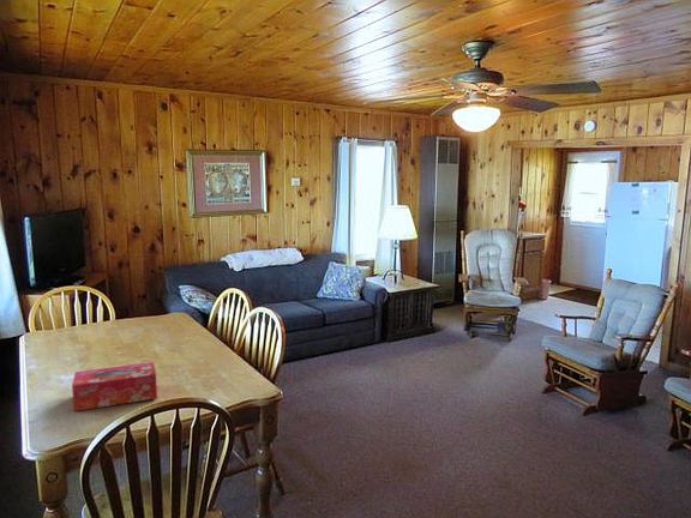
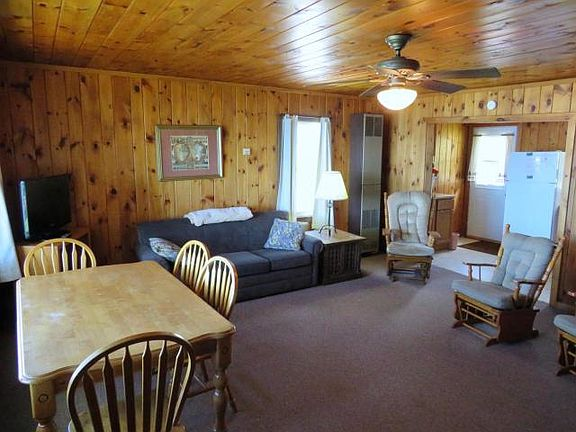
- tissue box (115, 385)
